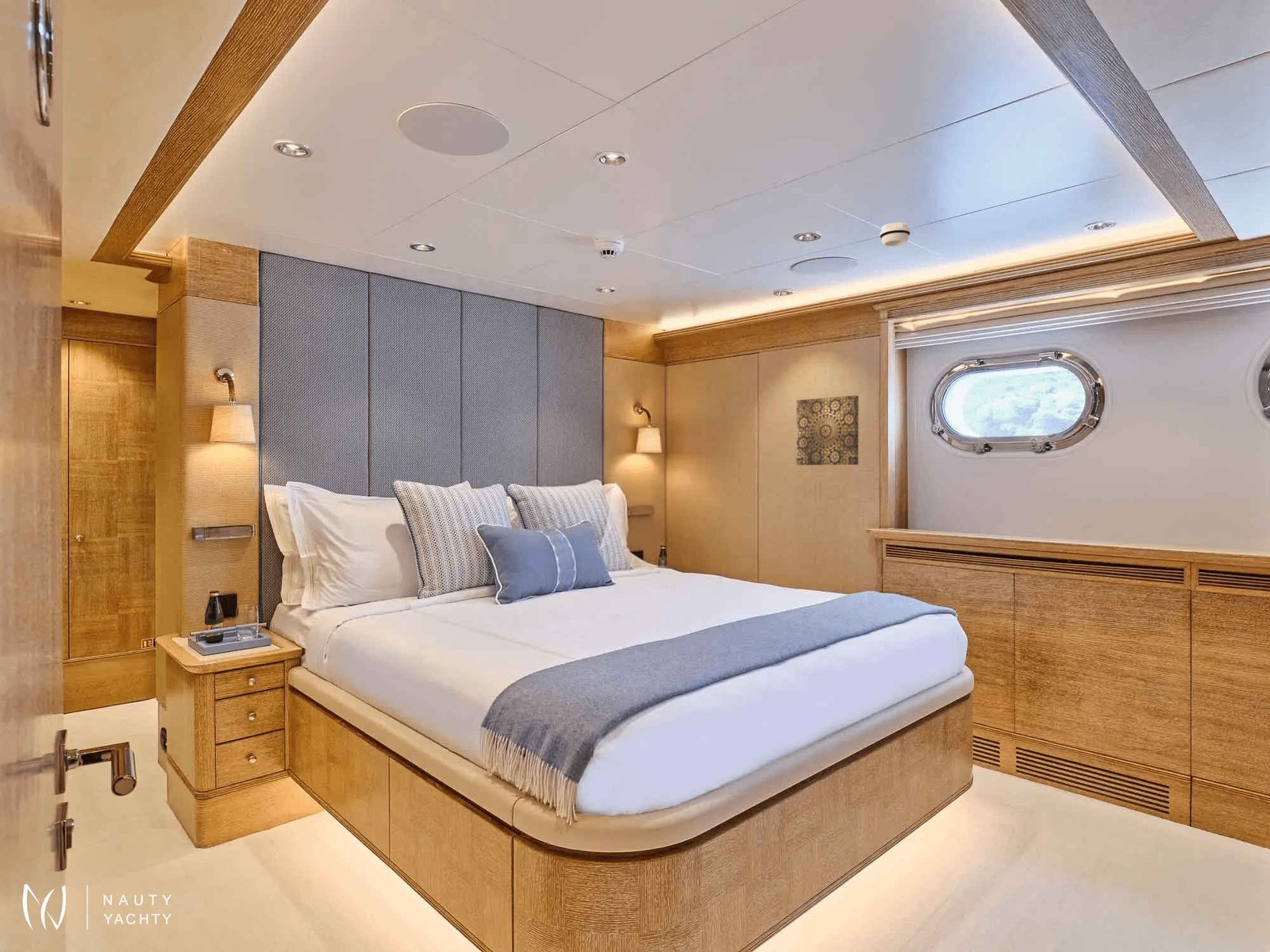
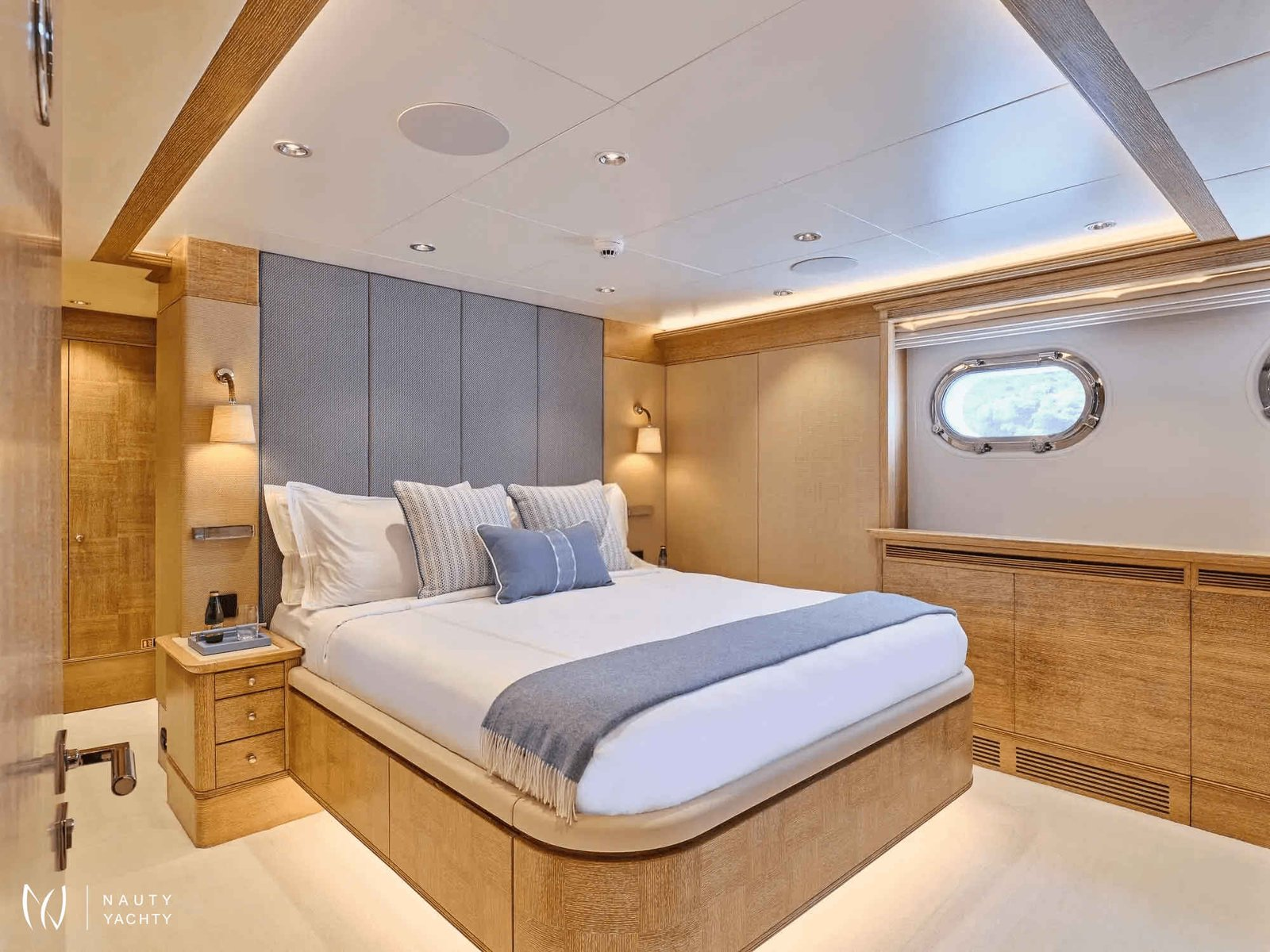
- wall art (826, 431)
- smoke detector (895, 234)
